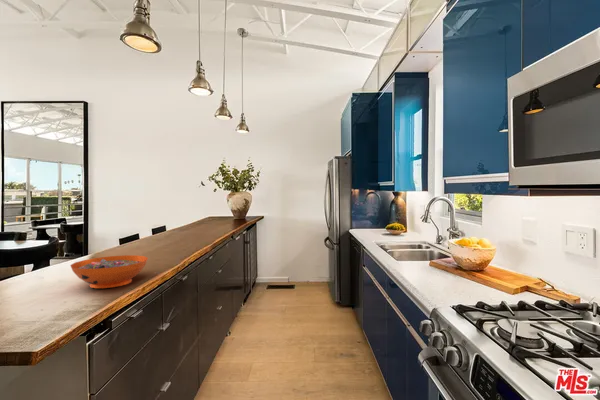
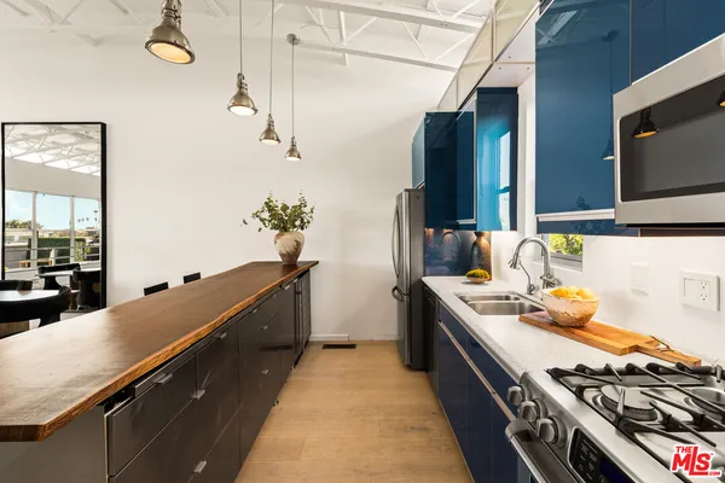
- decorative bowl (111, 272)
